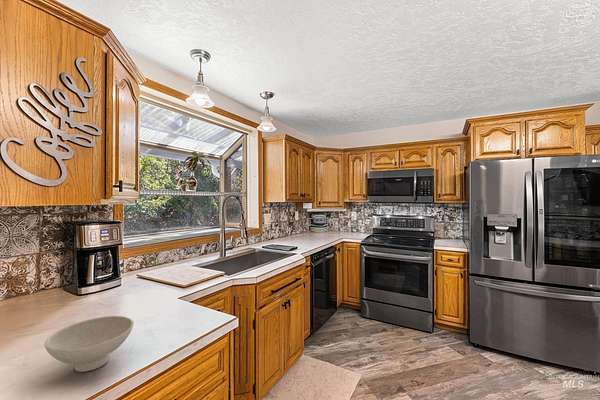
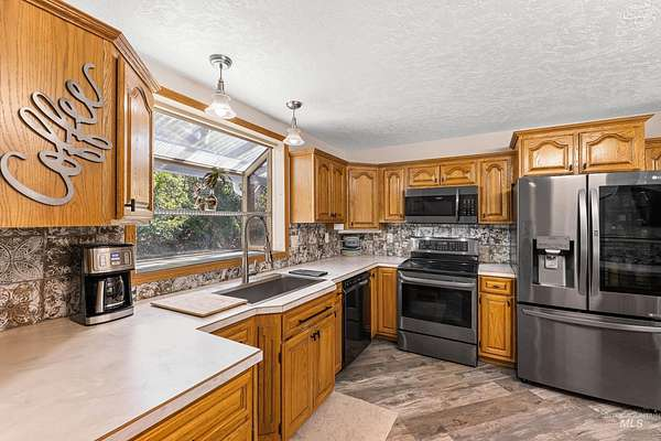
- bowl (92, 346)
